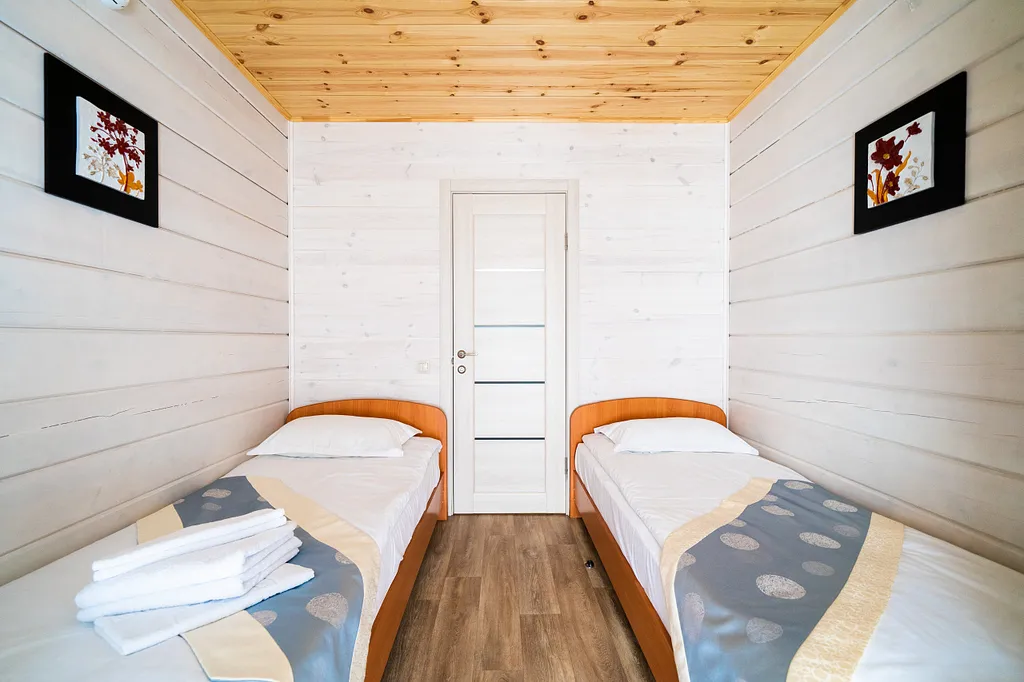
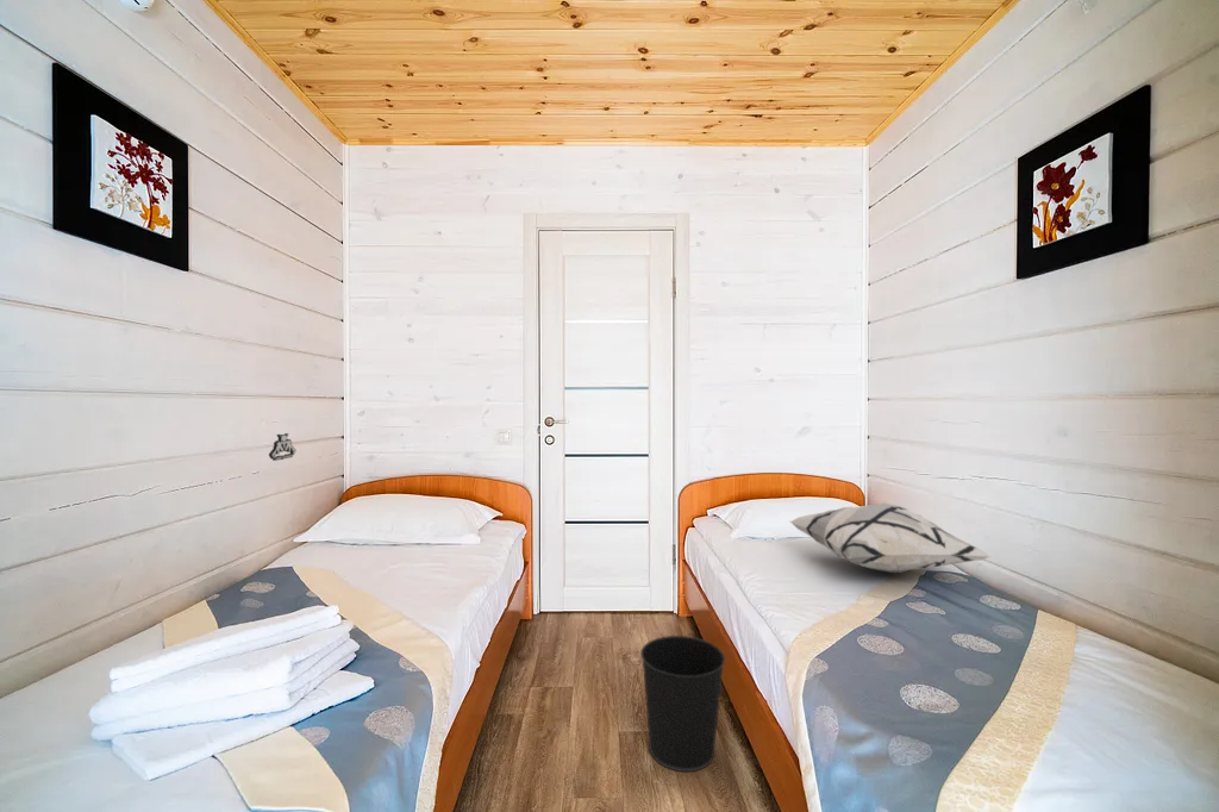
+ decorative pillow (877, 537)
+ decorative emblem (282, 446)
+ wastebasket (681, 701)
